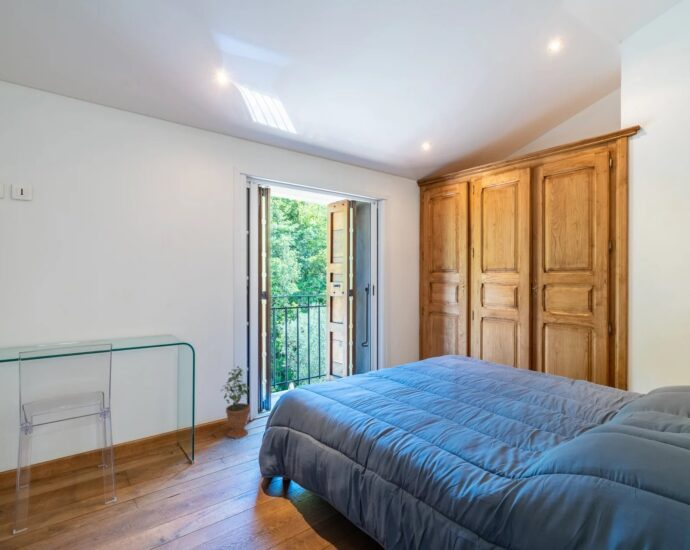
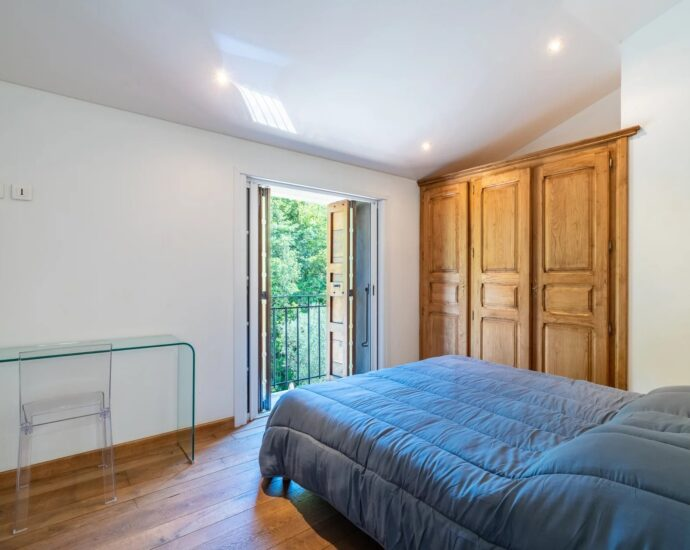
- potted plant (235, 400)
